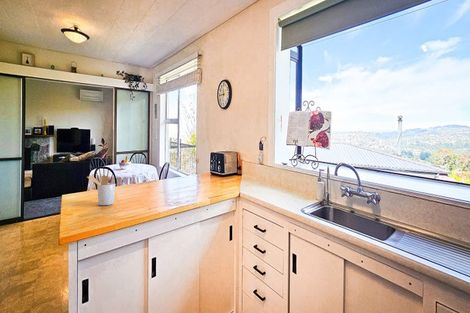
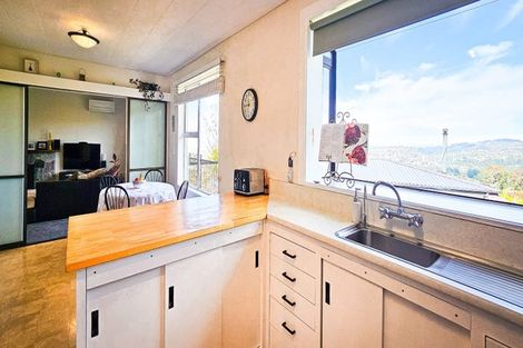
- utensil holder (101, 189)
